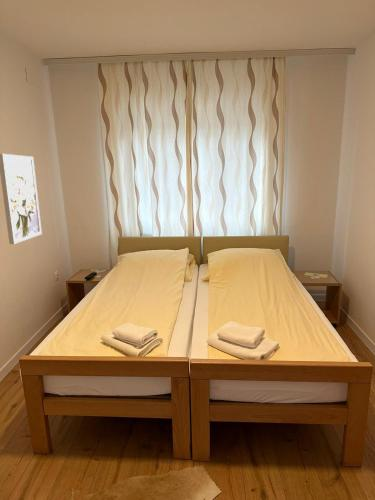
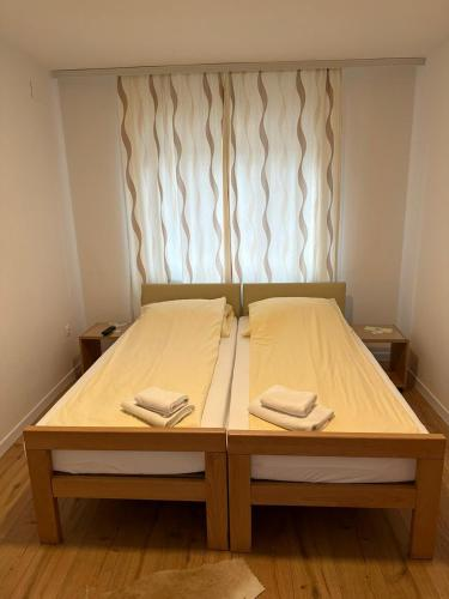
- wall art (22, 198)
